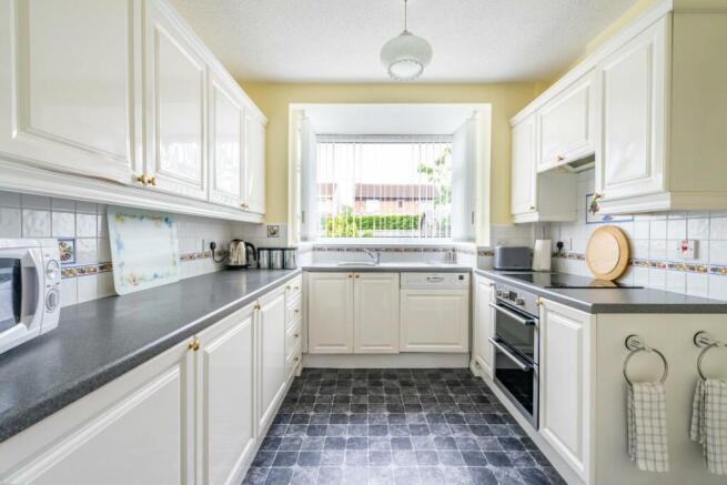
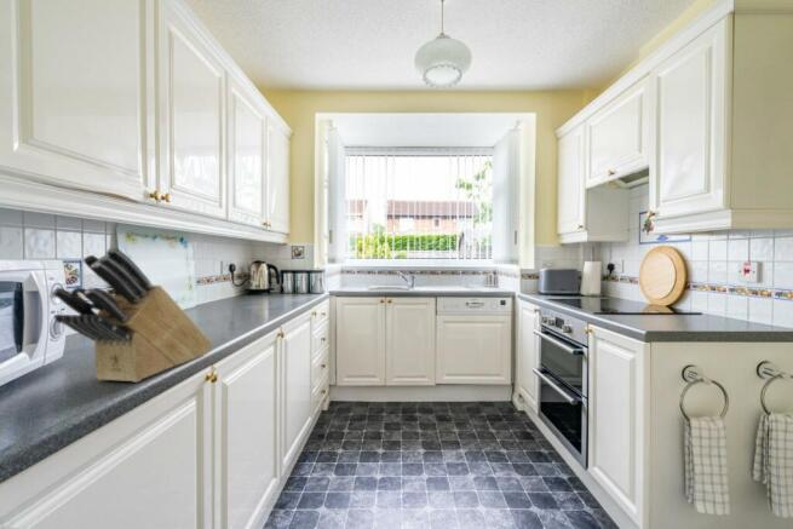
+ knife block (145, 310)
